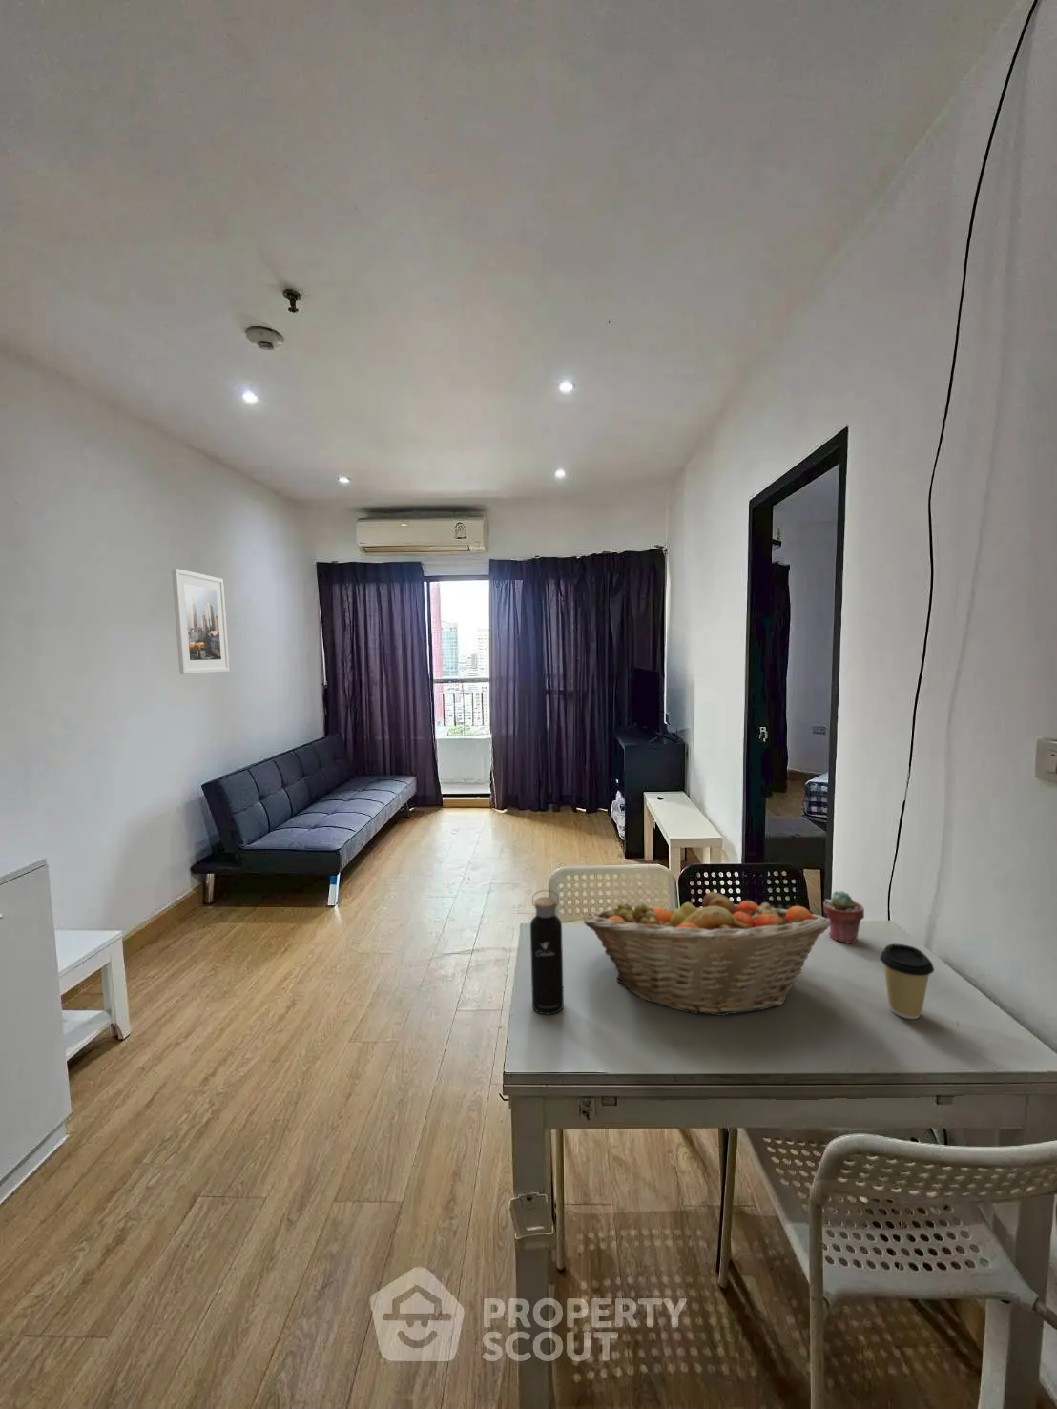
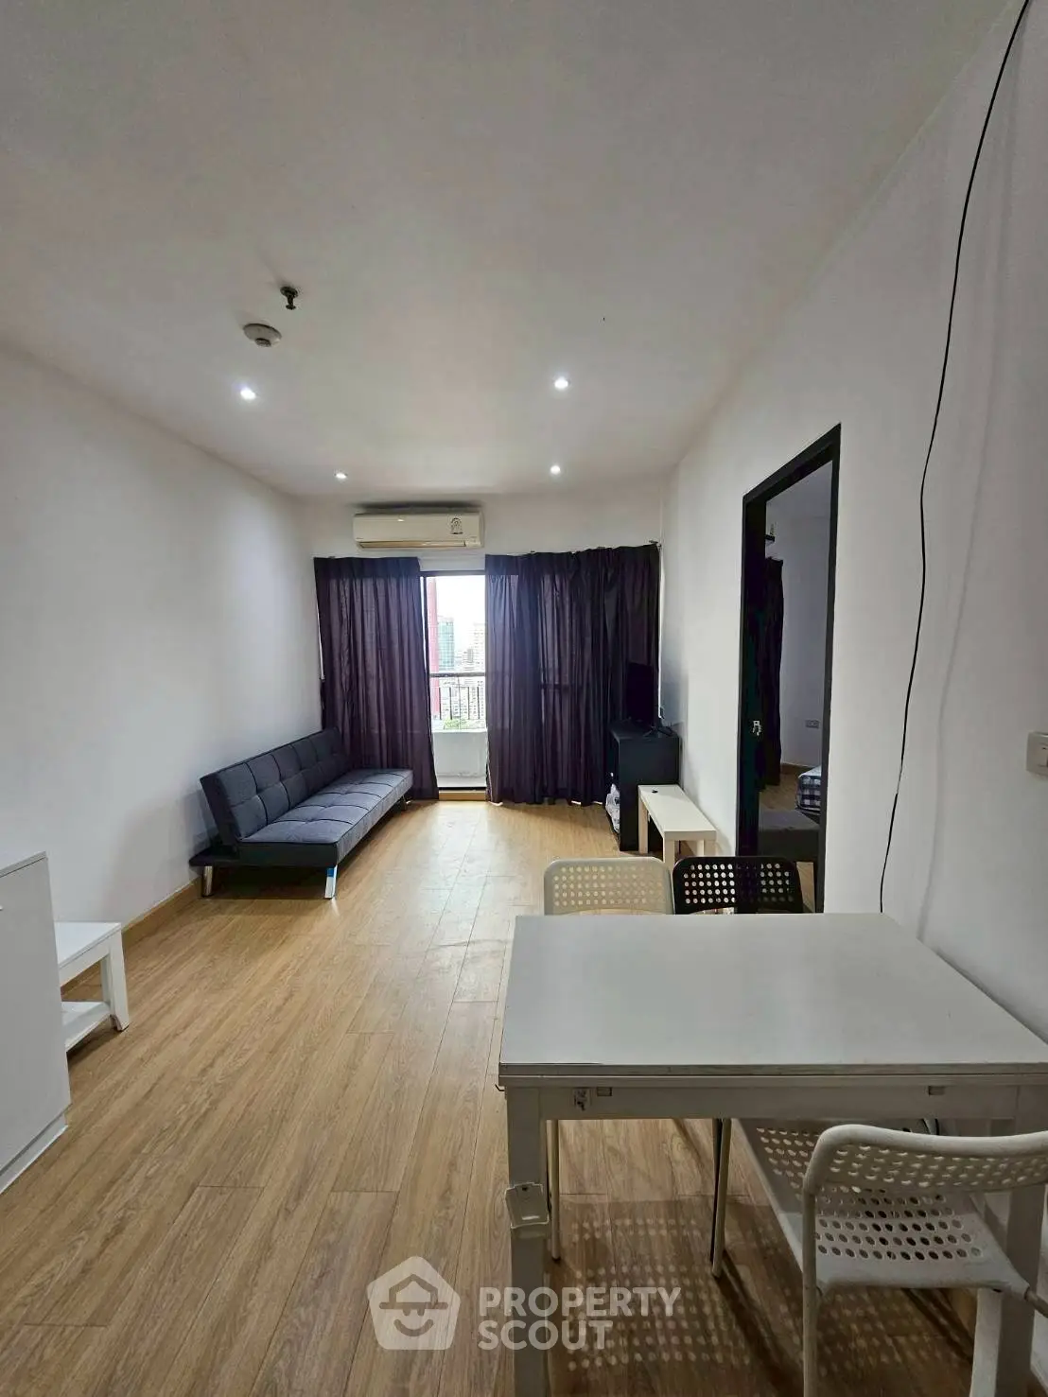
- fruit basket (702, 936)
- potted succulent (843, 914)
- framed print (202, 623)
- coffee cup (905, 982)
- water bottle (545, 948)
